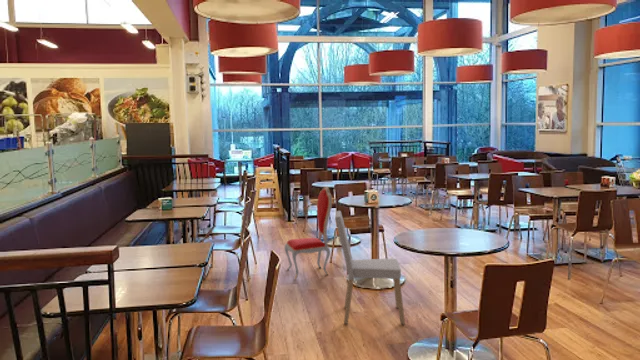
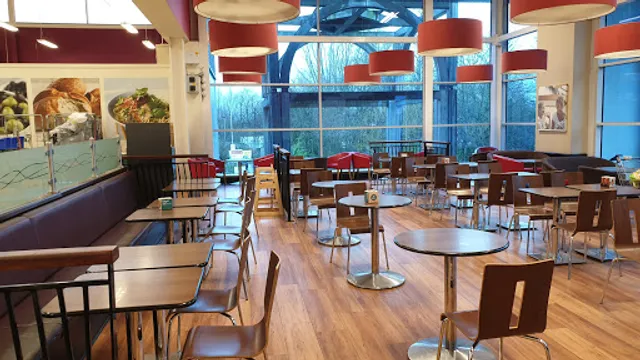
- dining chair (371, 264)
- dining chair (308, 238)
